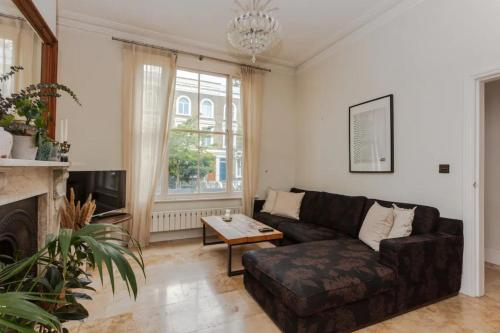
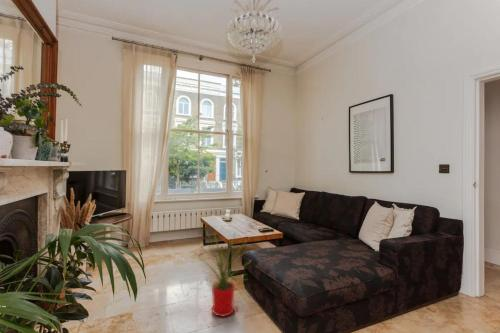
+ house plant (224, 270)
